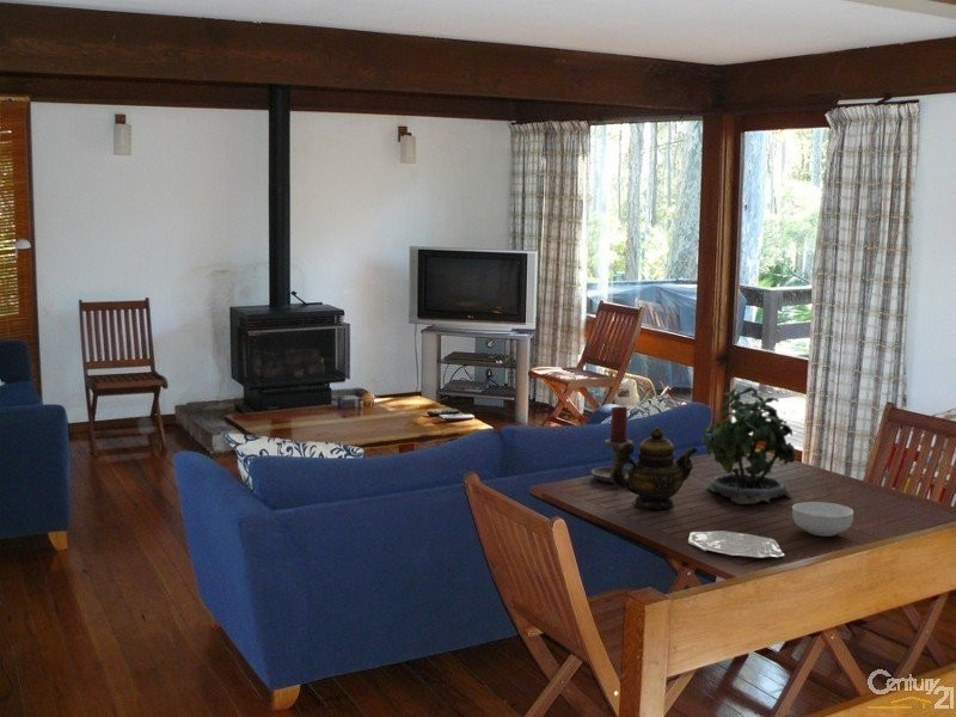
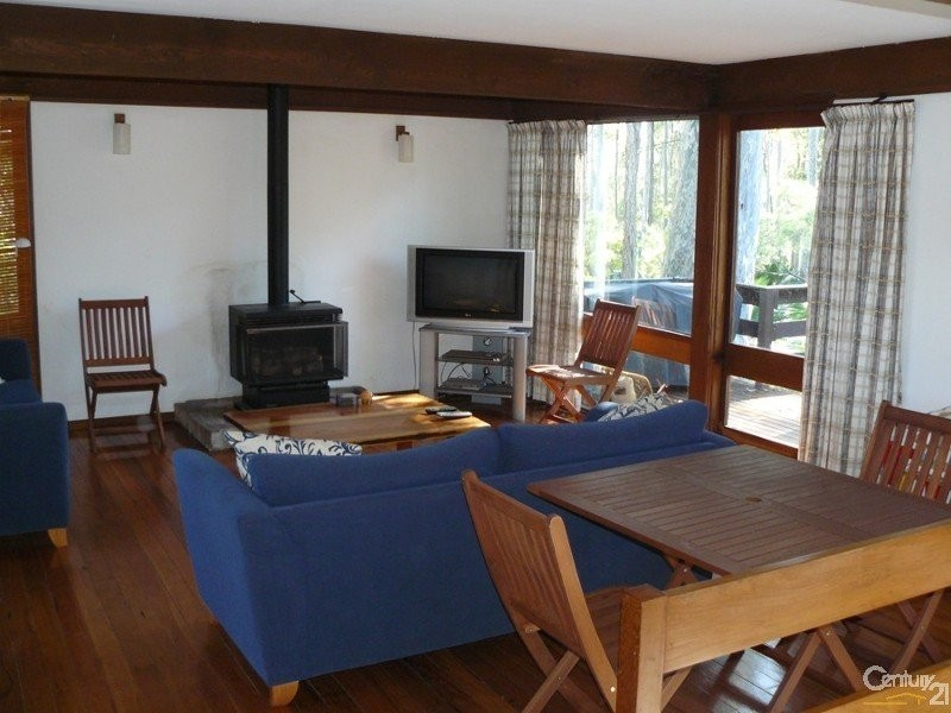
- potted plant (748, 437)
- cereal bowl (822, 520)
- plate (739, 543)
- teapot (654, 466)
- candle holder (626, 441)
